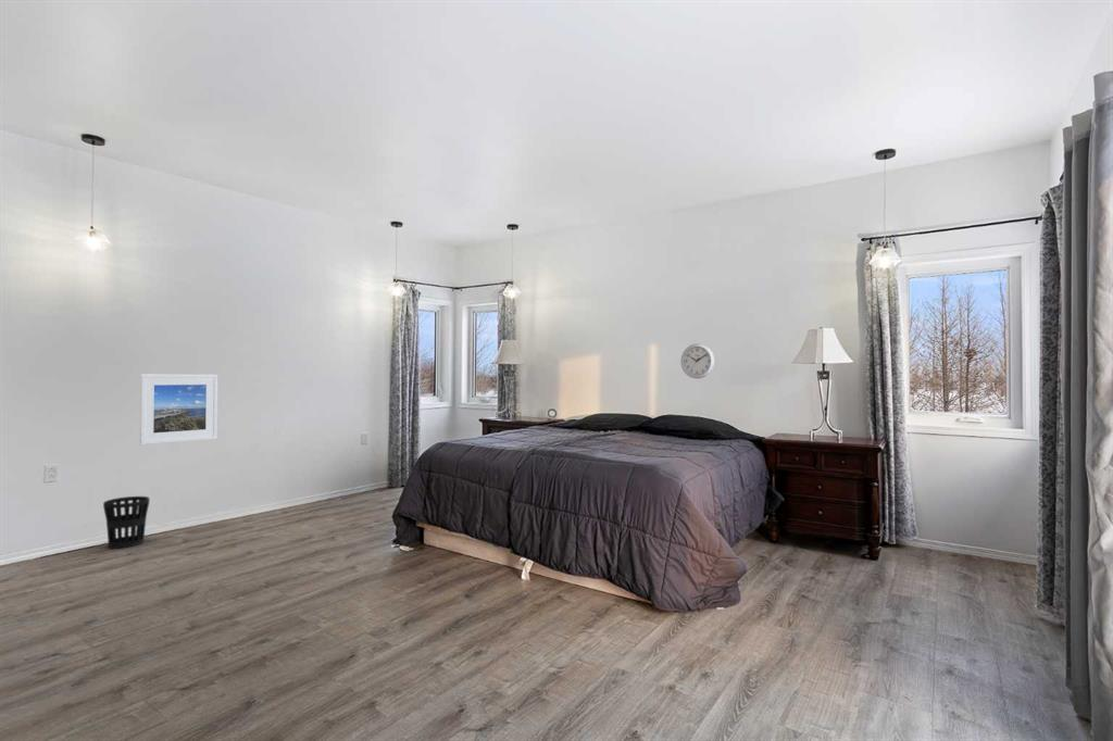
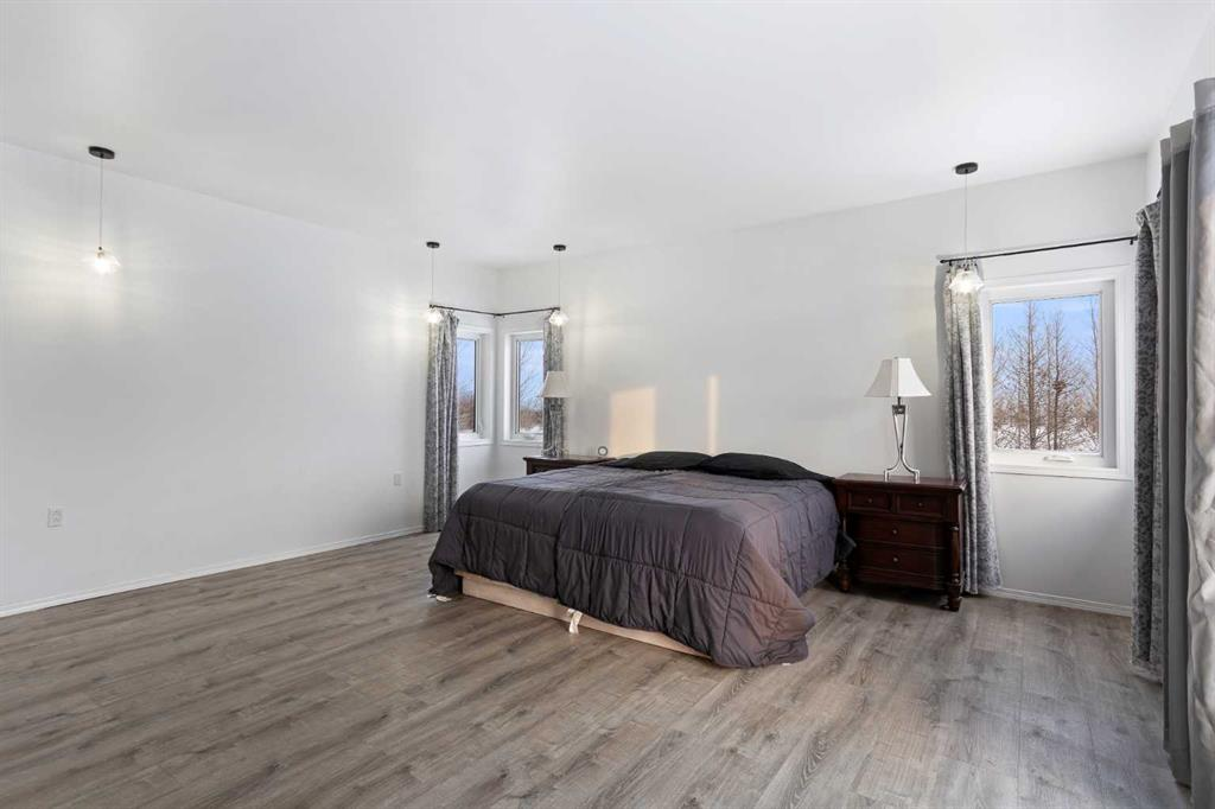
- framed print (180, 407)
- wall clock (697, 361)
- wastebasket (126, 522)
